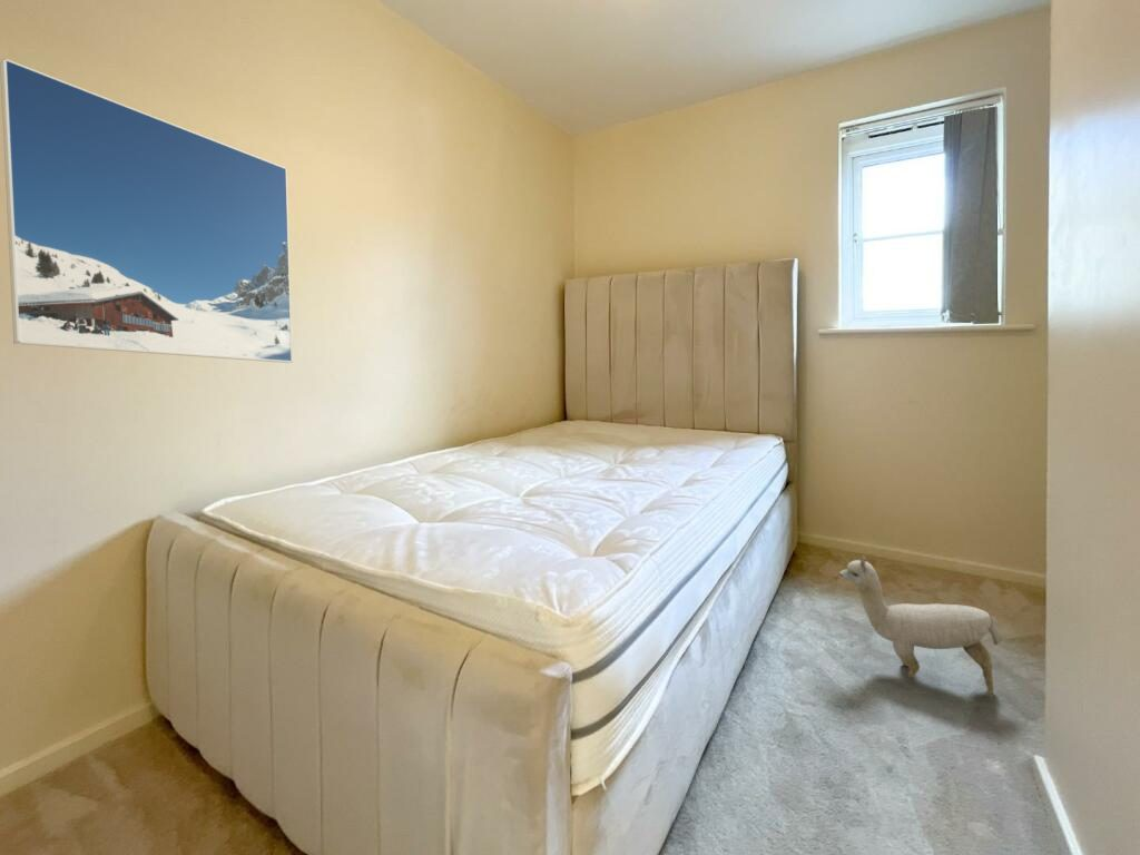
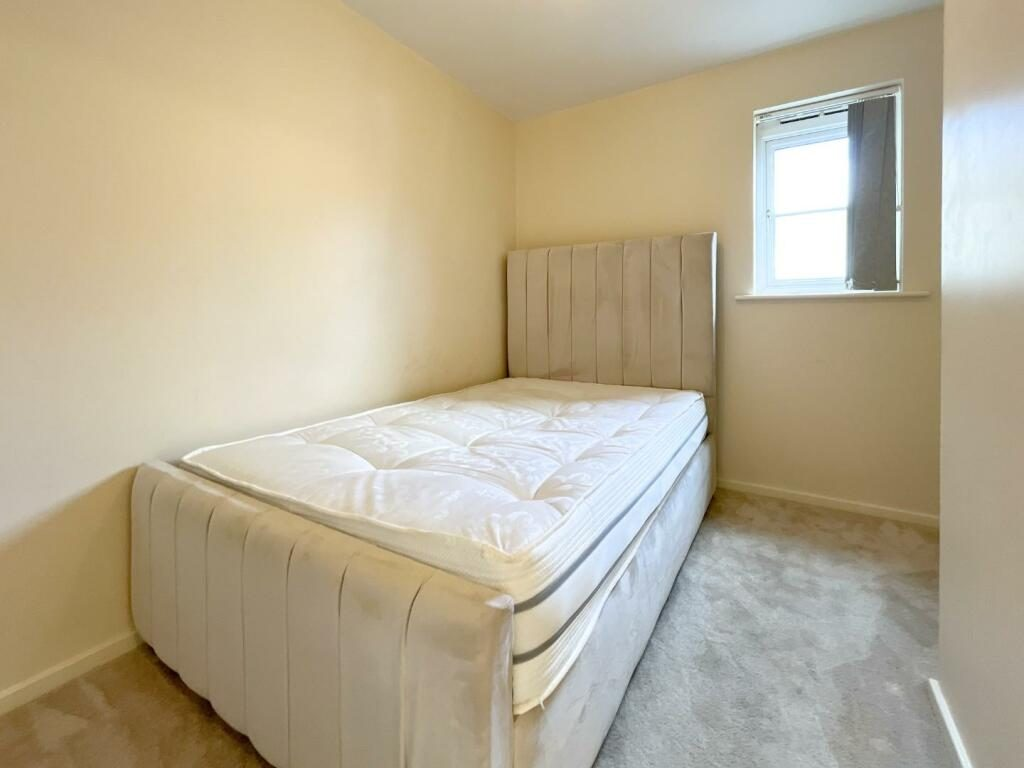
- plush toy (915, 618)
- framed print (174, 240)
